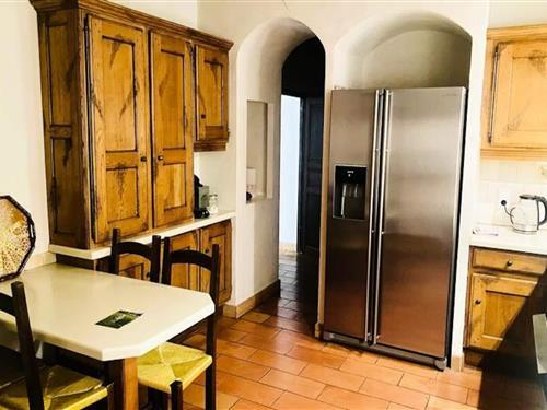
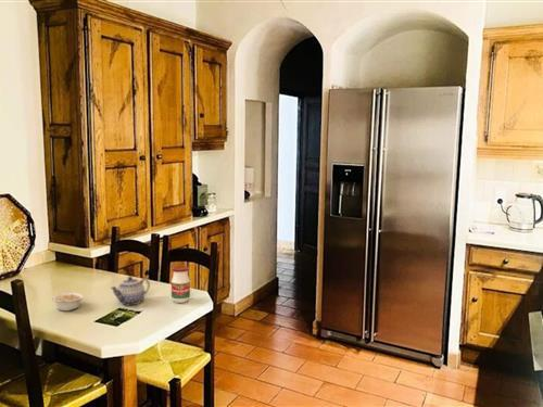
+ teapot (130, 289)
+ legume (68, 301)
+ jar (180, 284)
